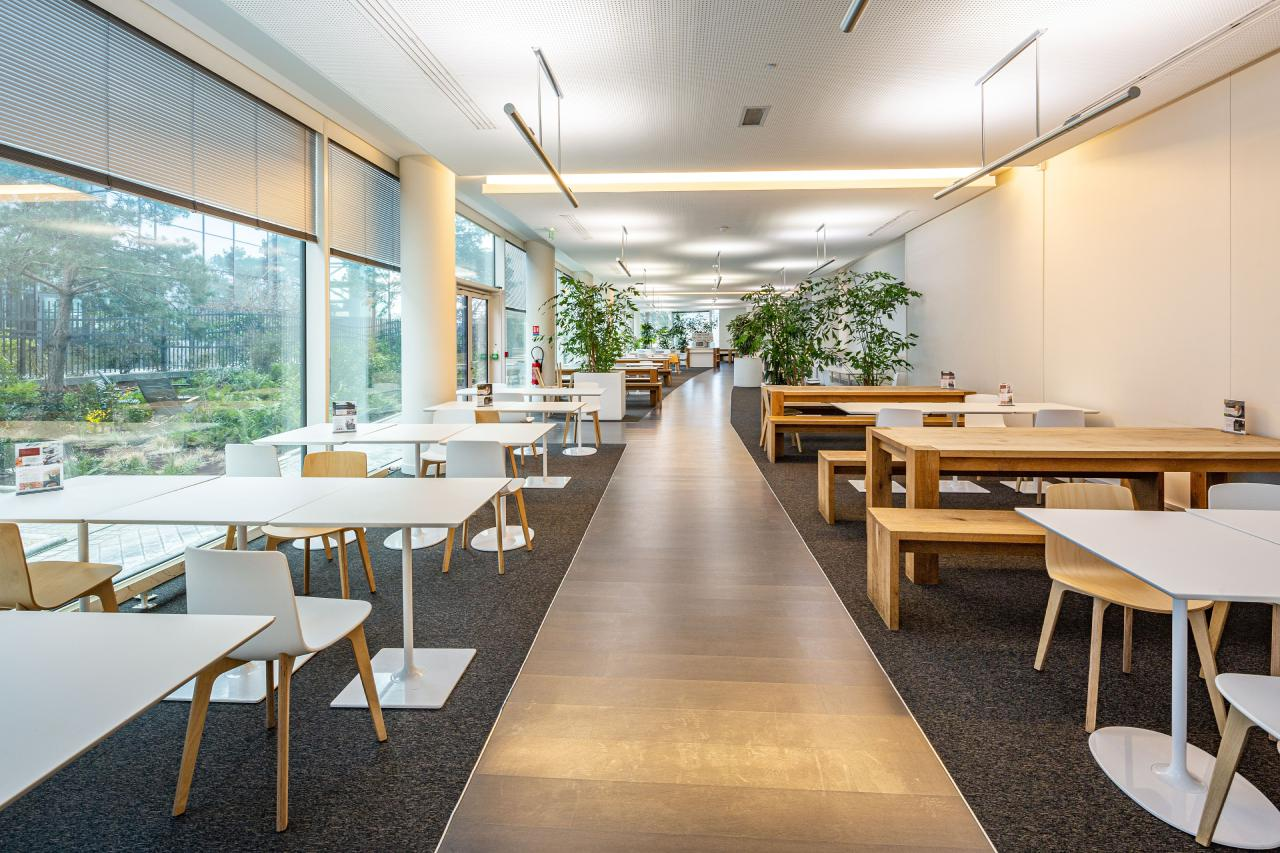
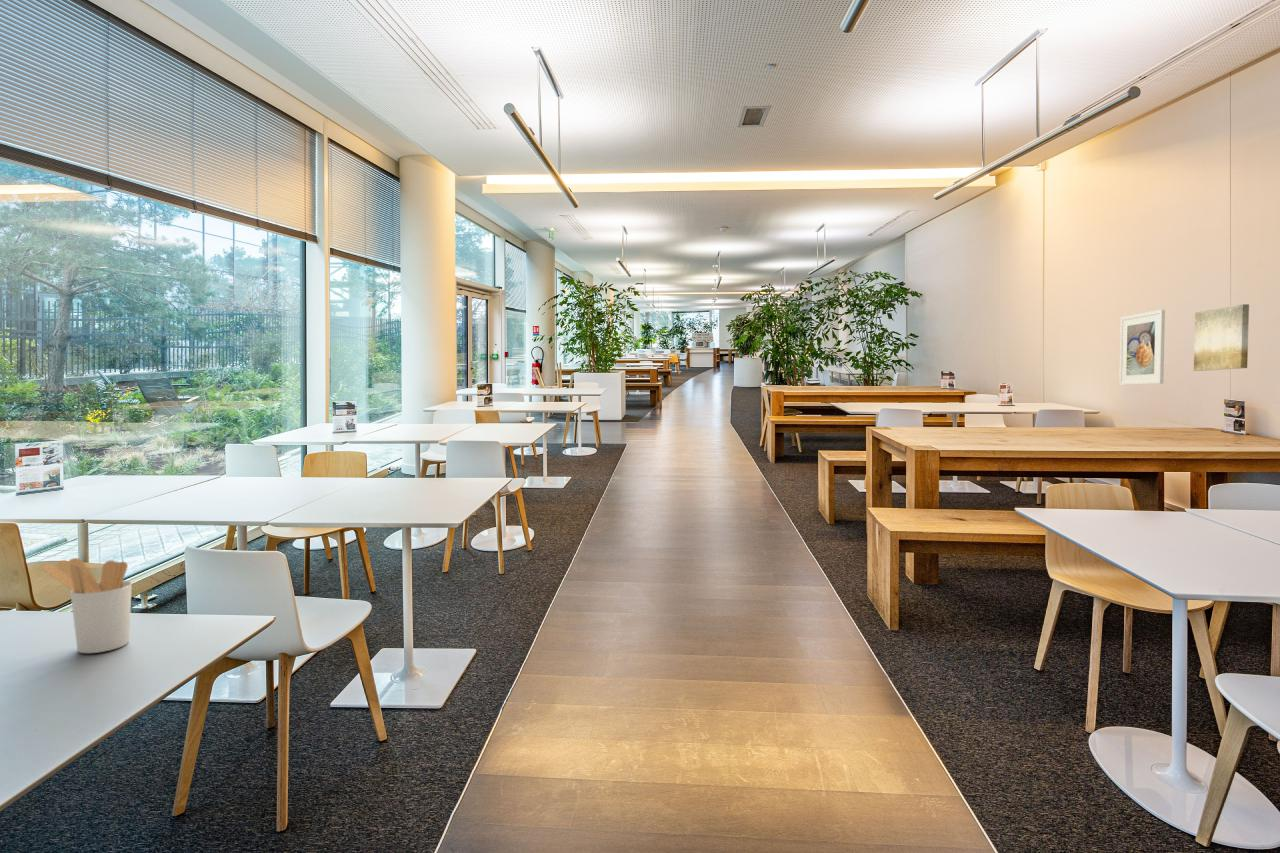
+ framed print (1141, 349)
+ wall art (1220, 339)
+ utensil holder (89, 601)
